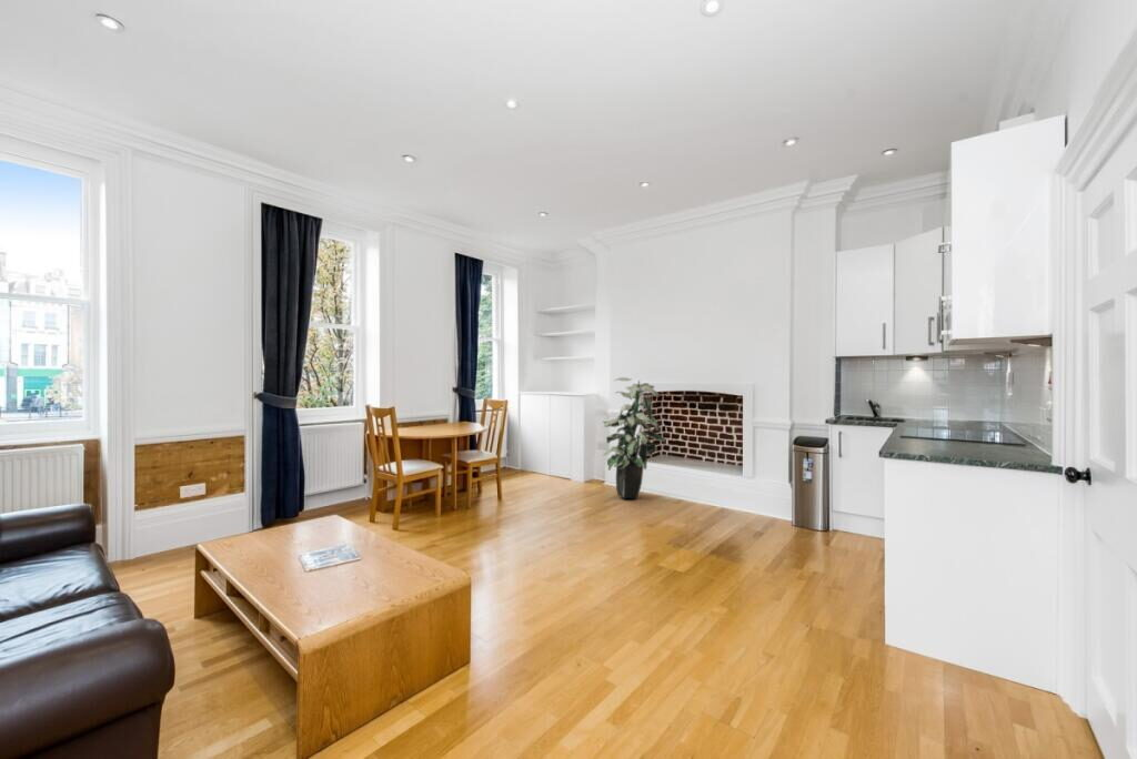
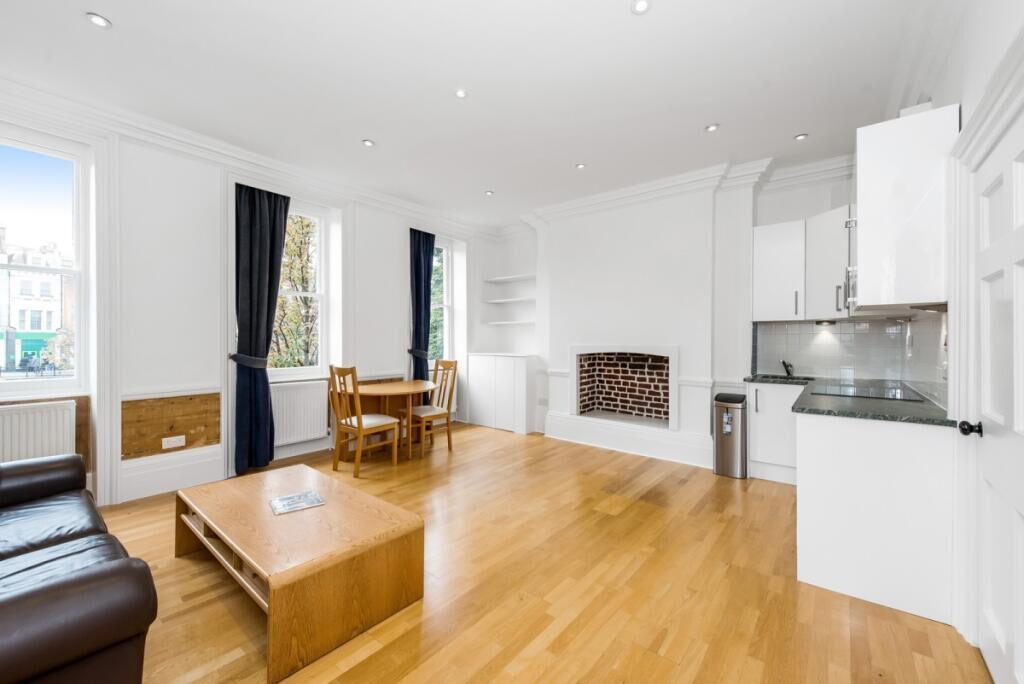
- indoor plant (630, 436)
